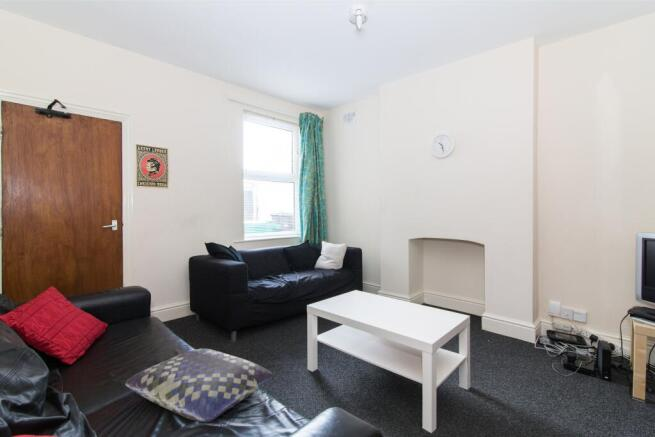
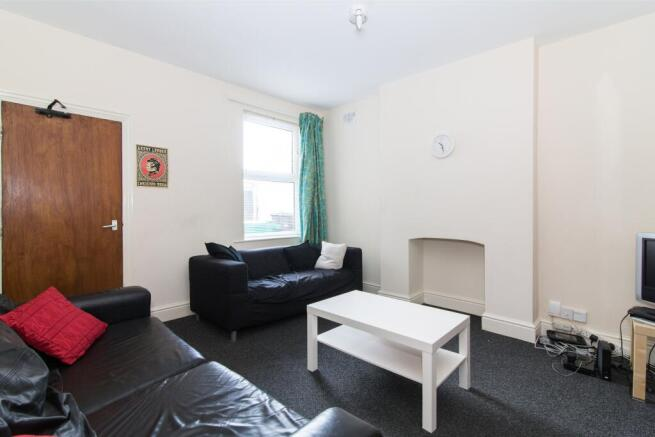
- cushion (201, 378)
